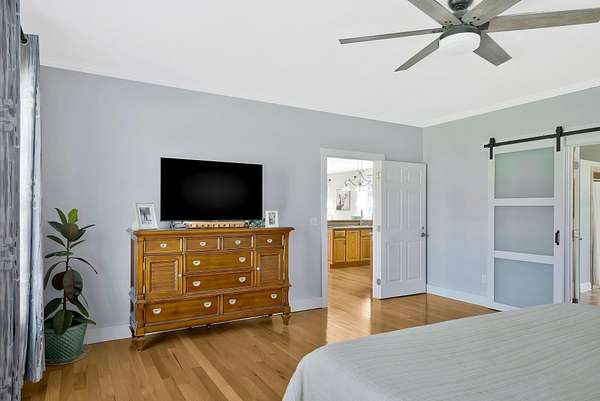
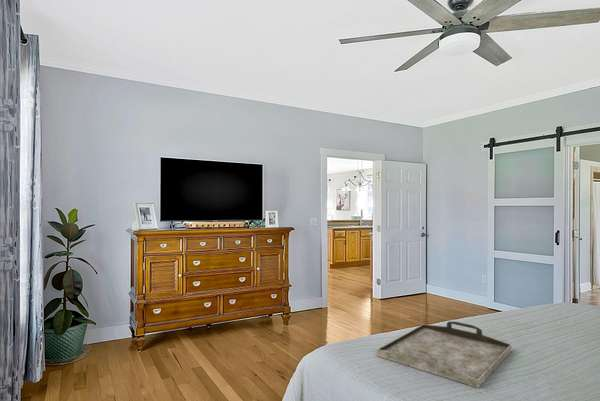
+ serving tray (445, 344)
